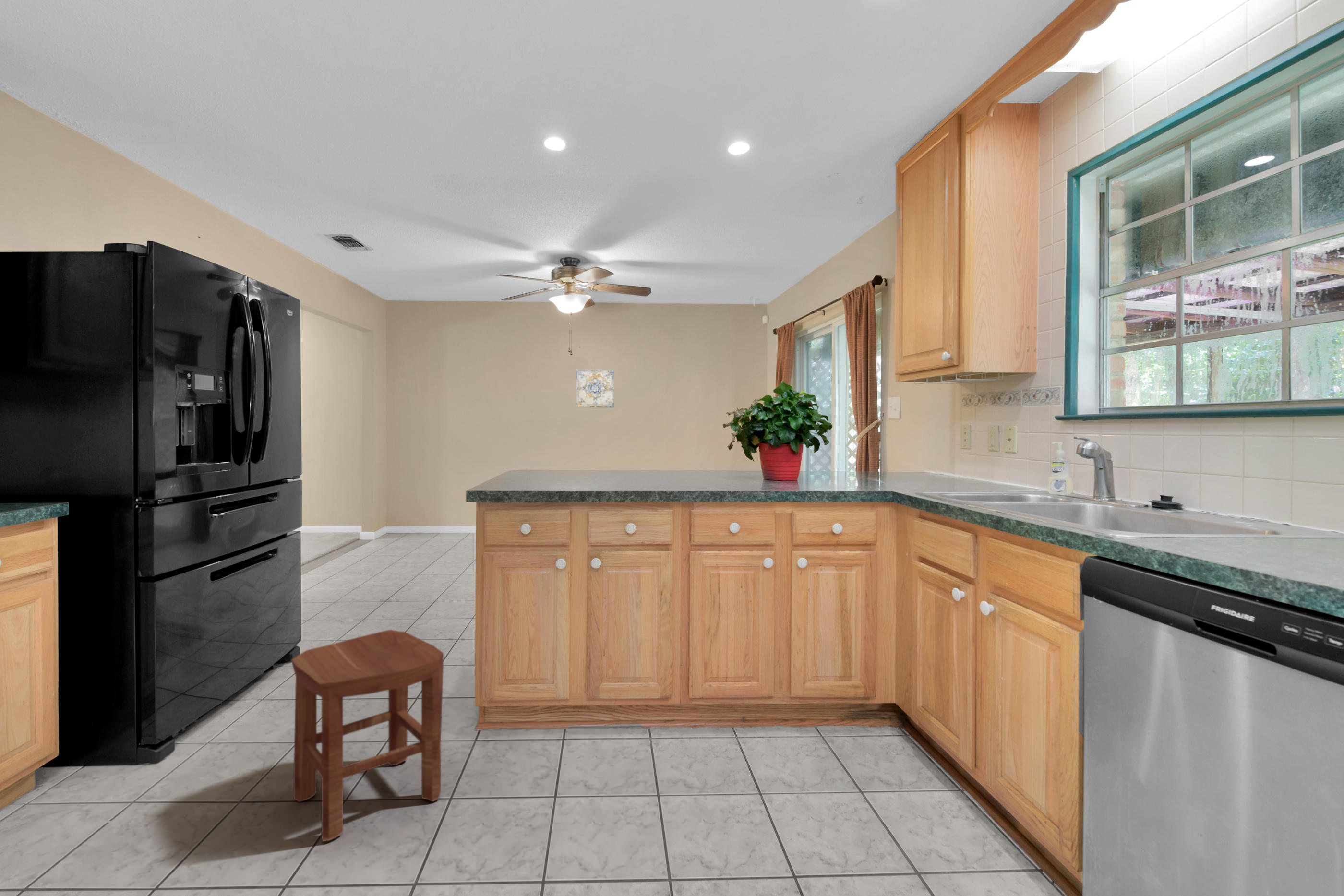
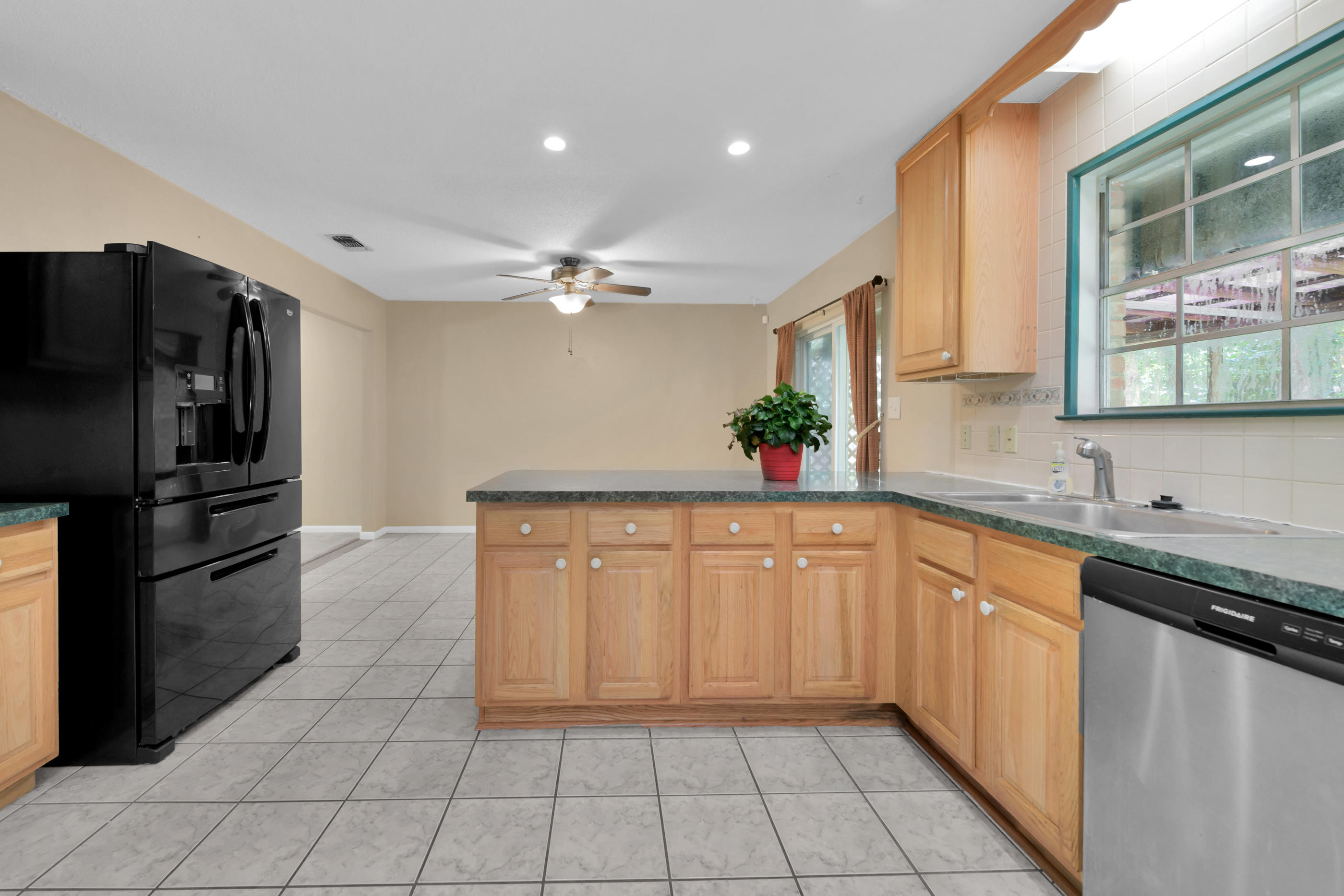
- stool (368, 724)
- wall art (595, 388)
